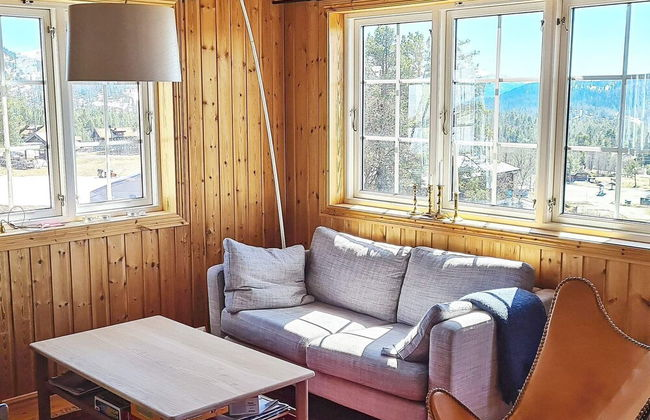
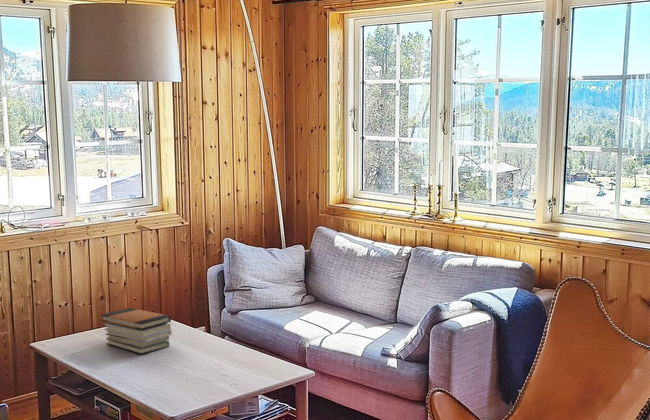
+ book stack (137, 330)
